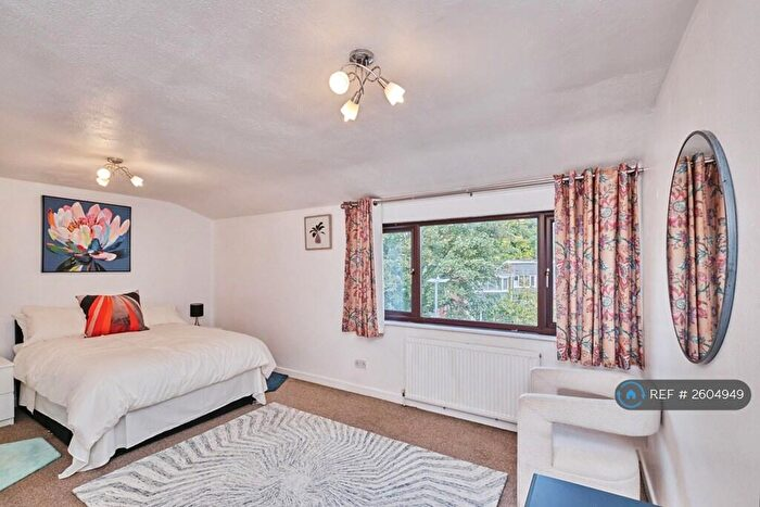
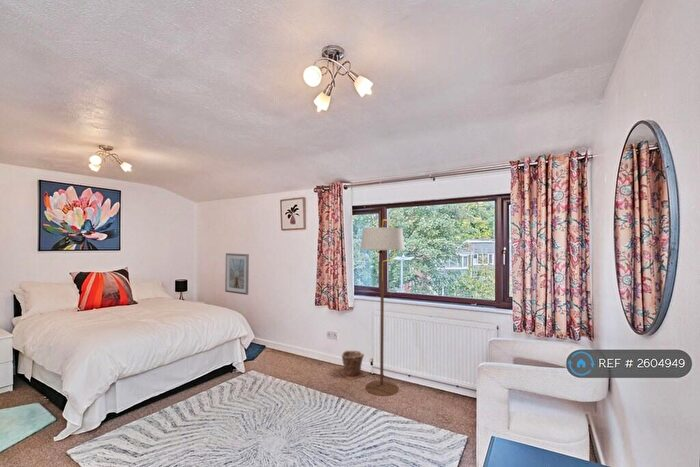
+ picture frame (236, 273)
+ plant pot (353, 363)
+ floor lamp (383, 303)
